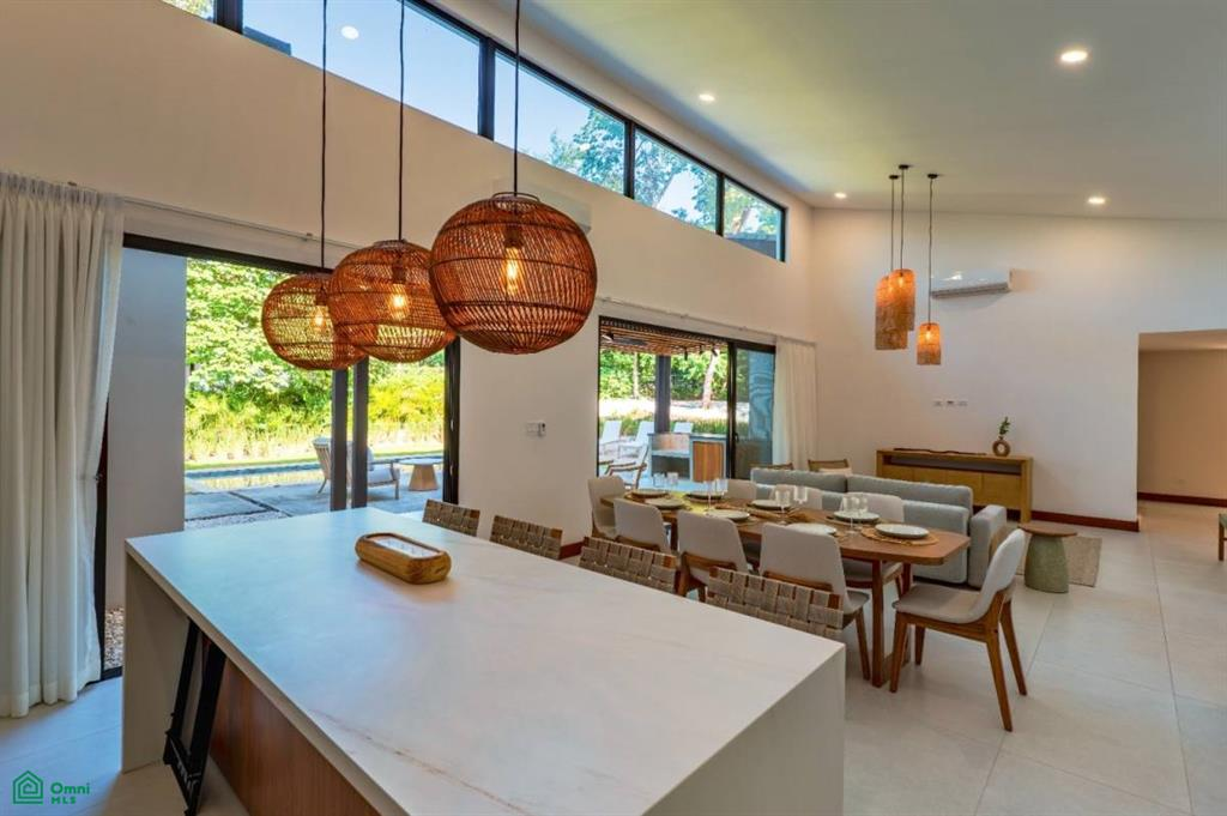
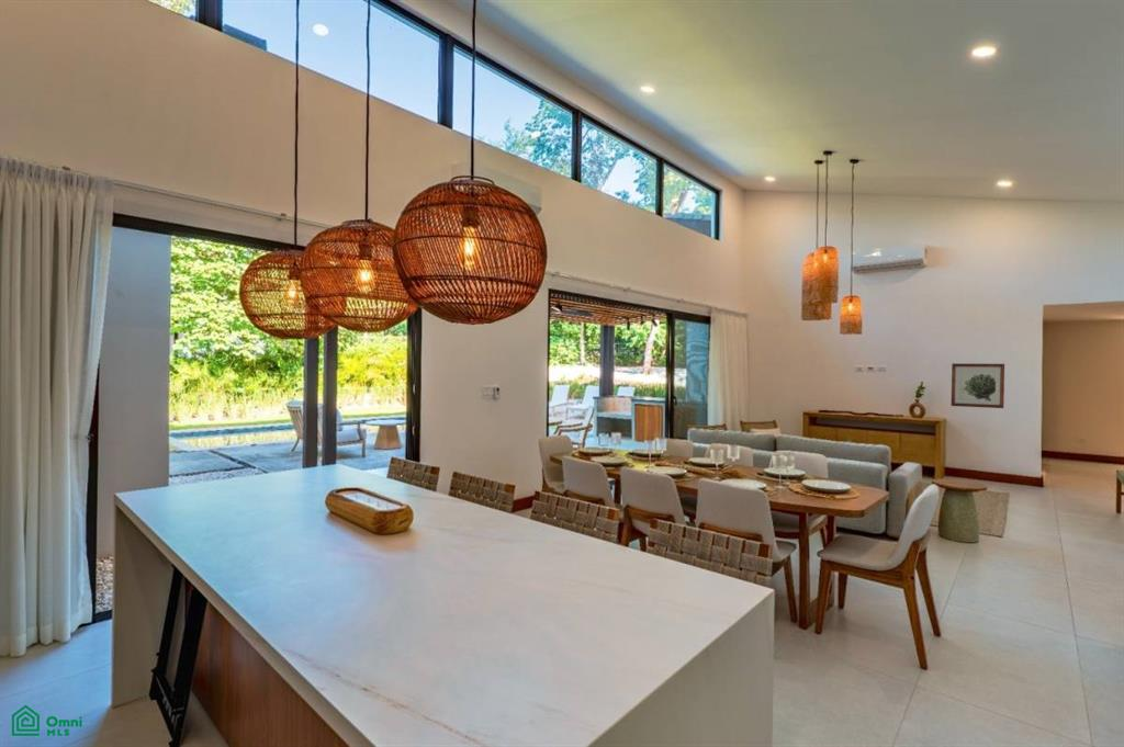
+ wall art (977, 385)
